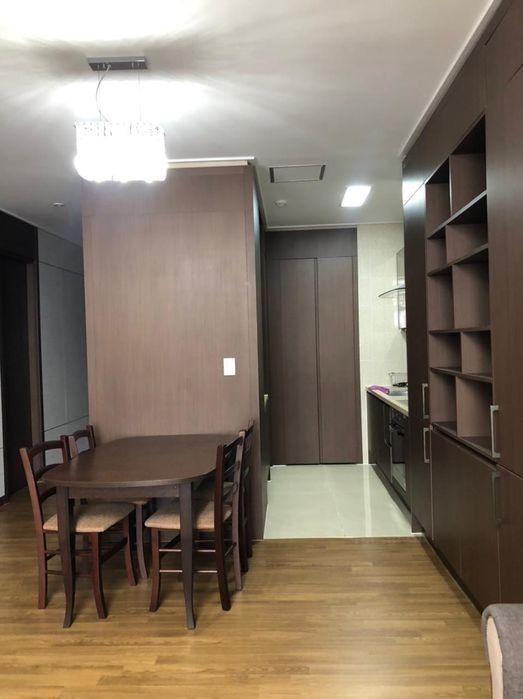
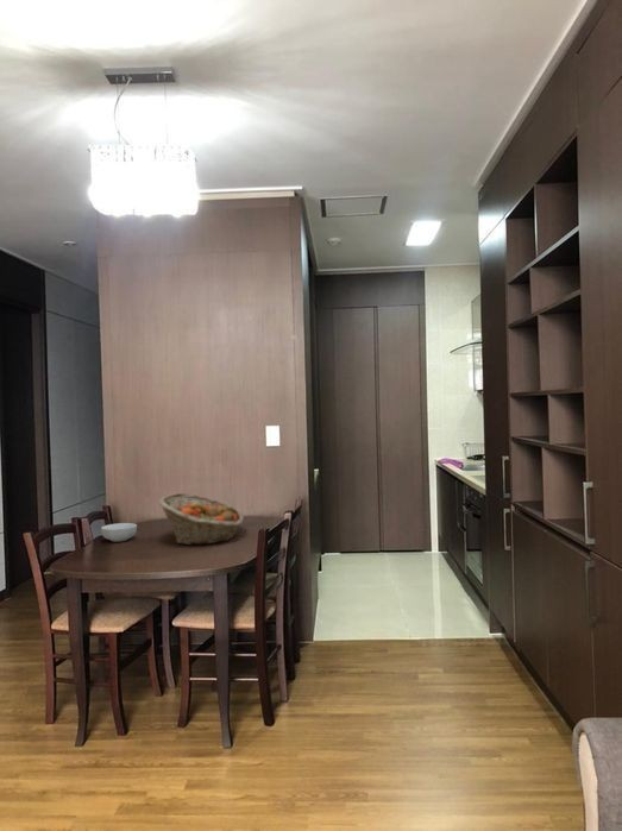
+ cereal bowl (119, 533)
+ fruit basket (201, 516)
